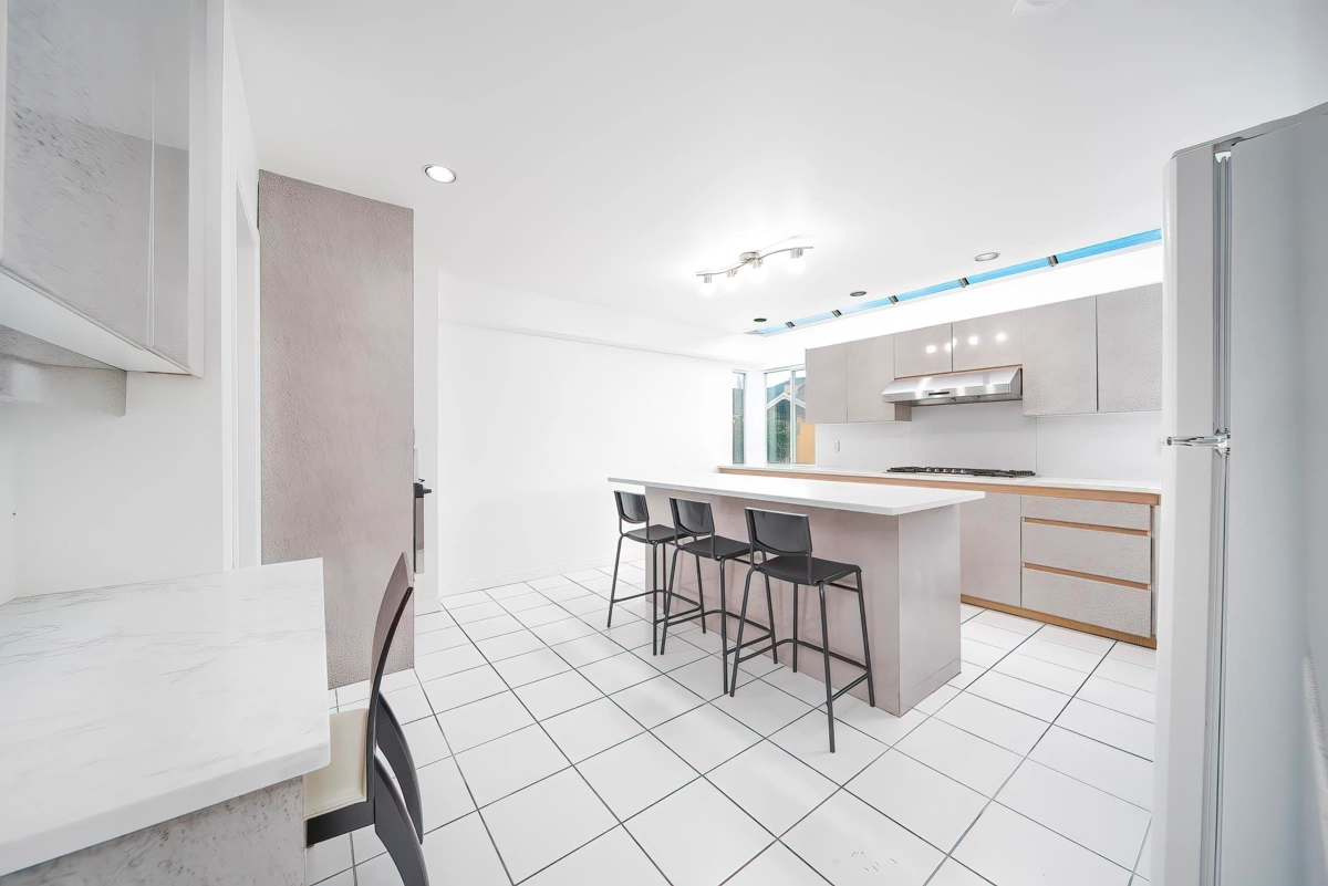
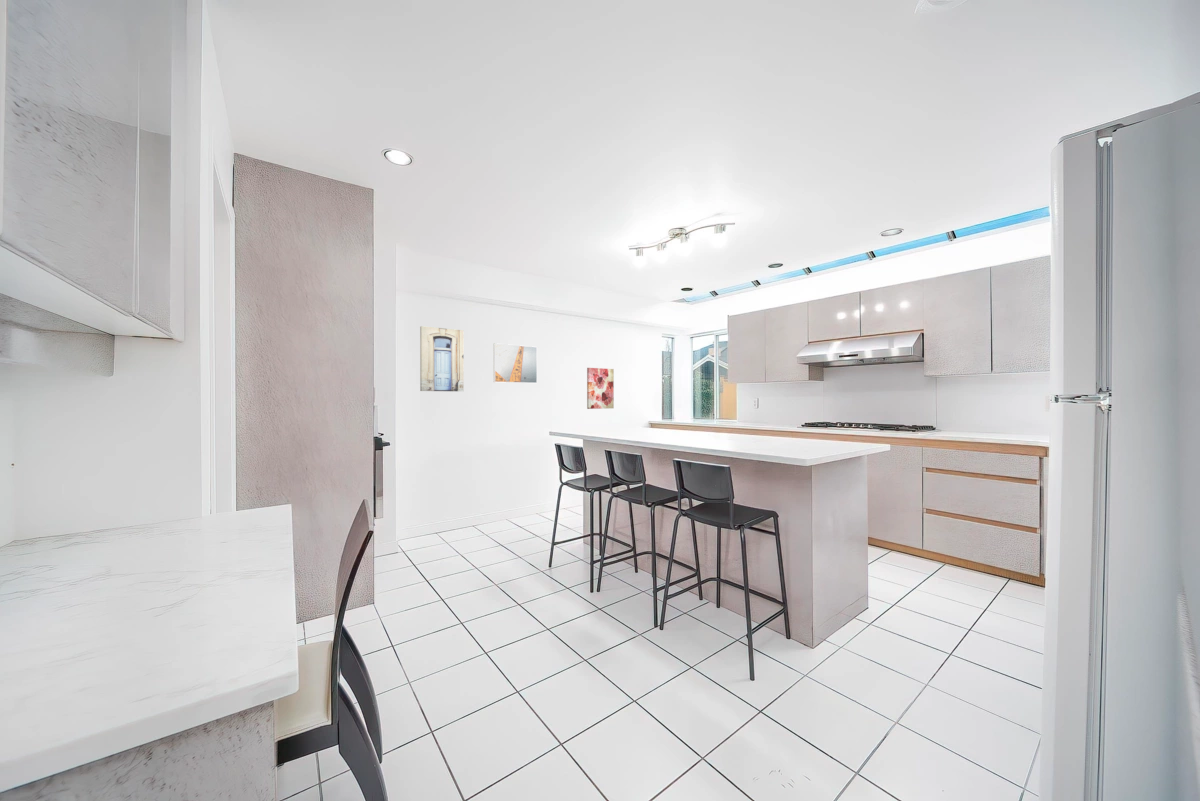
+ wall art (442, 359)
+ wall art (600, 388)
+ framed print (515, 364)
